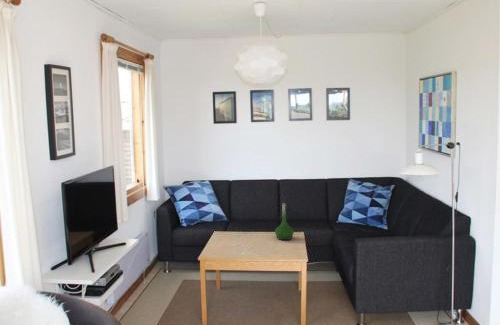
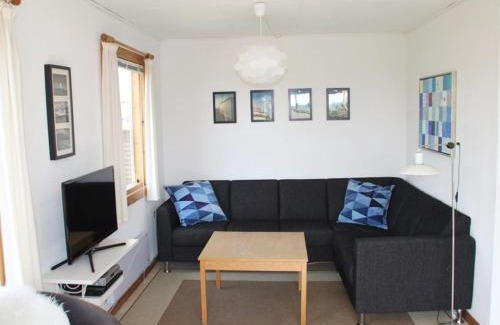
- vase (284, 220)
